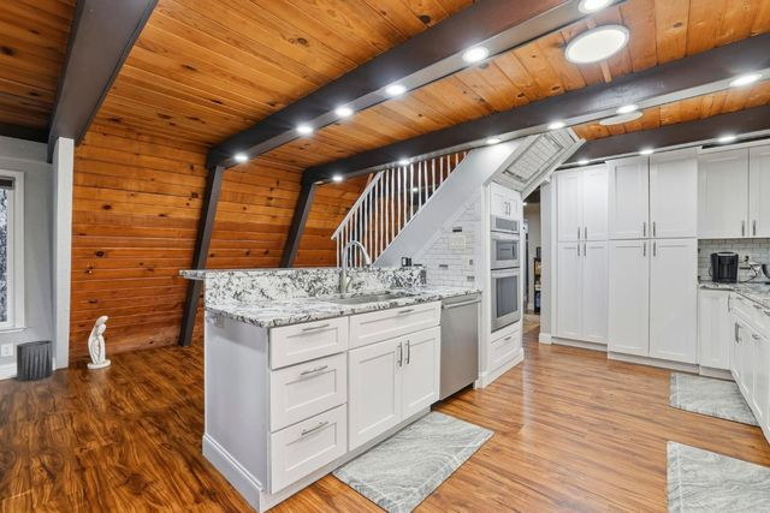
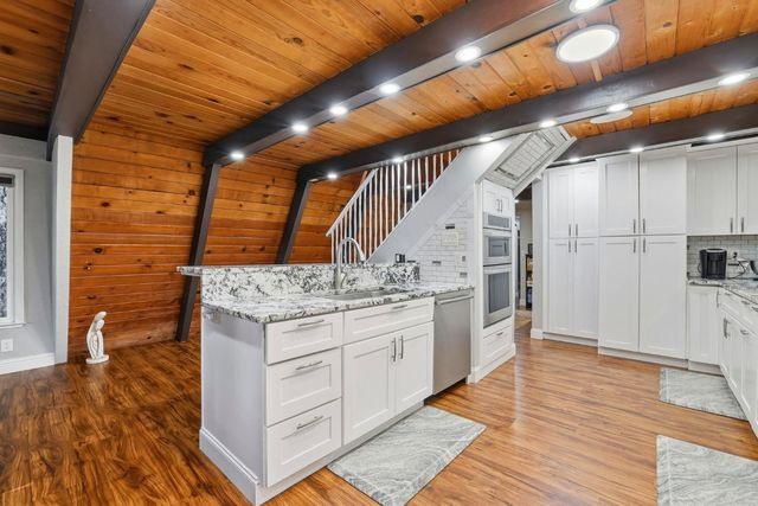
- trash can (35, 359)
